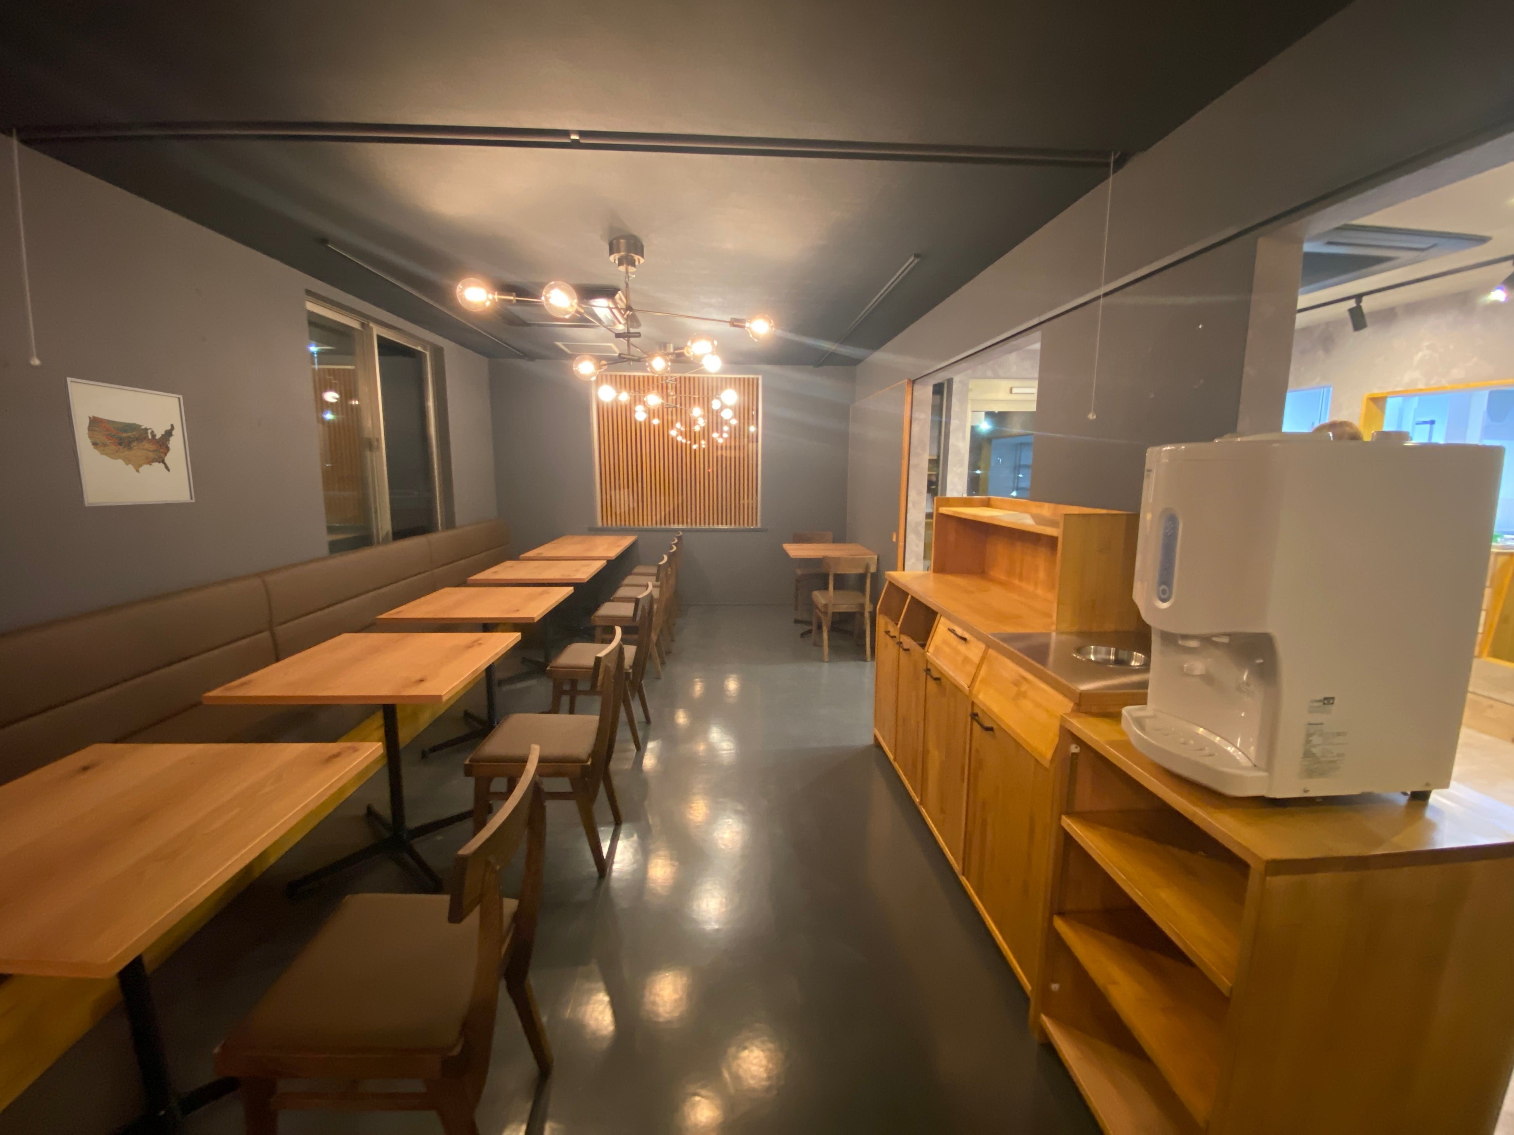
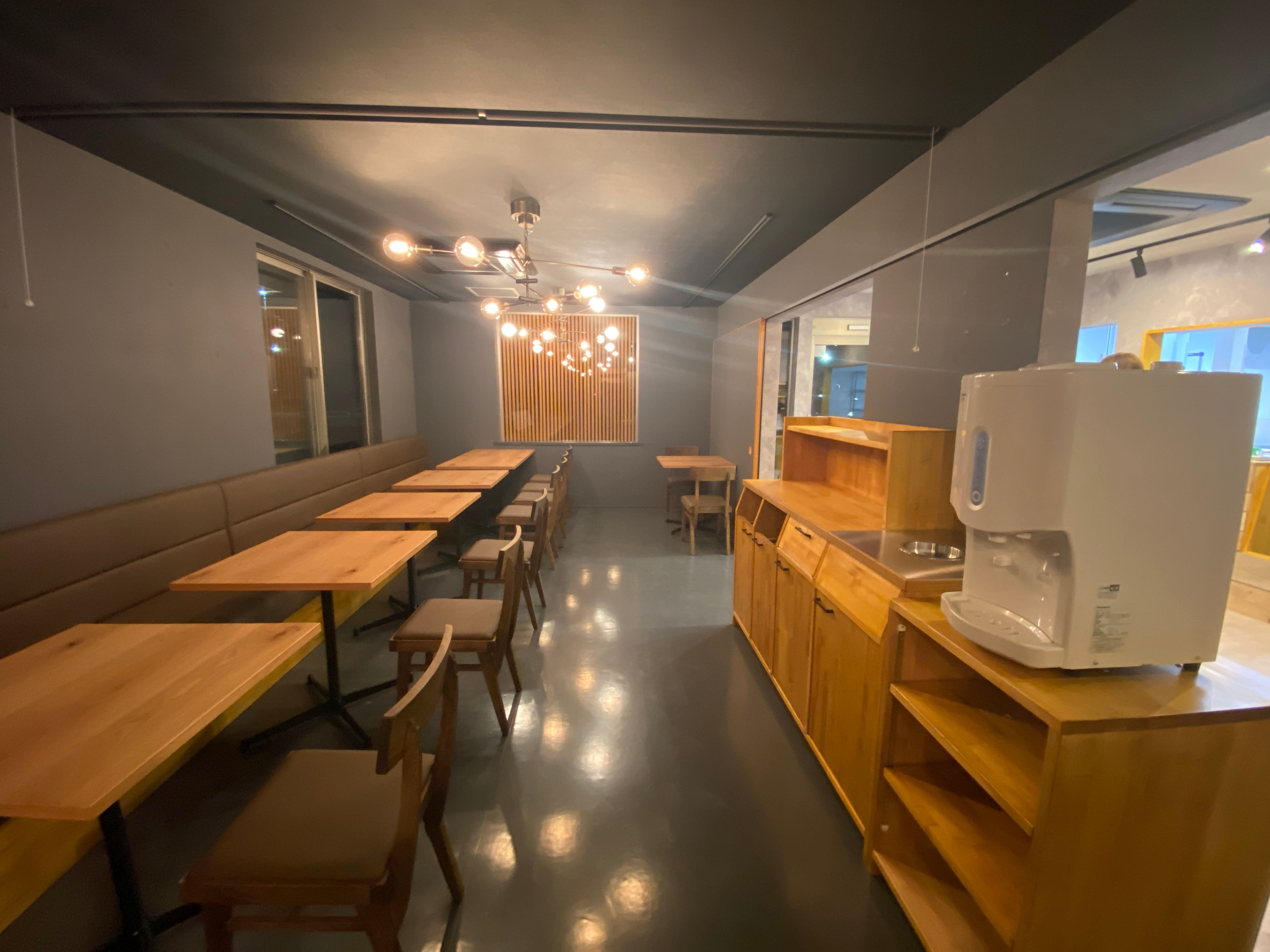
- wall art (136, 446)
